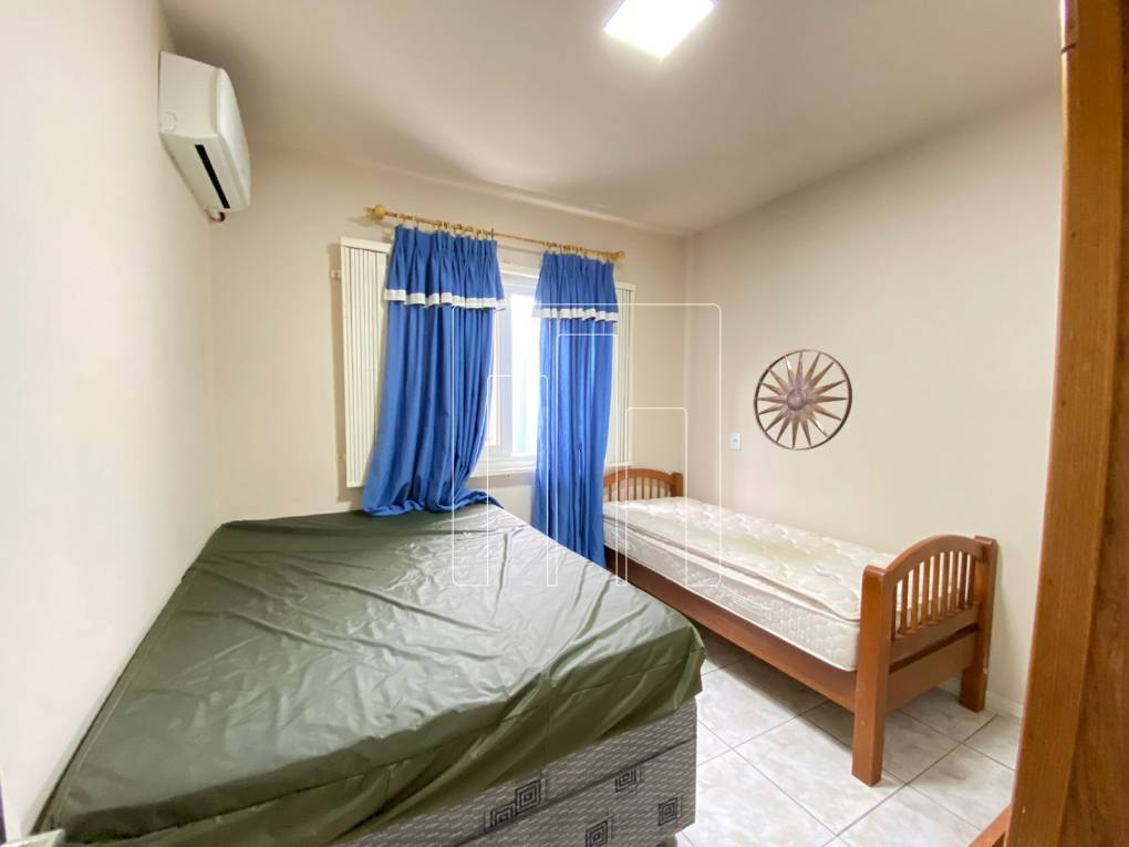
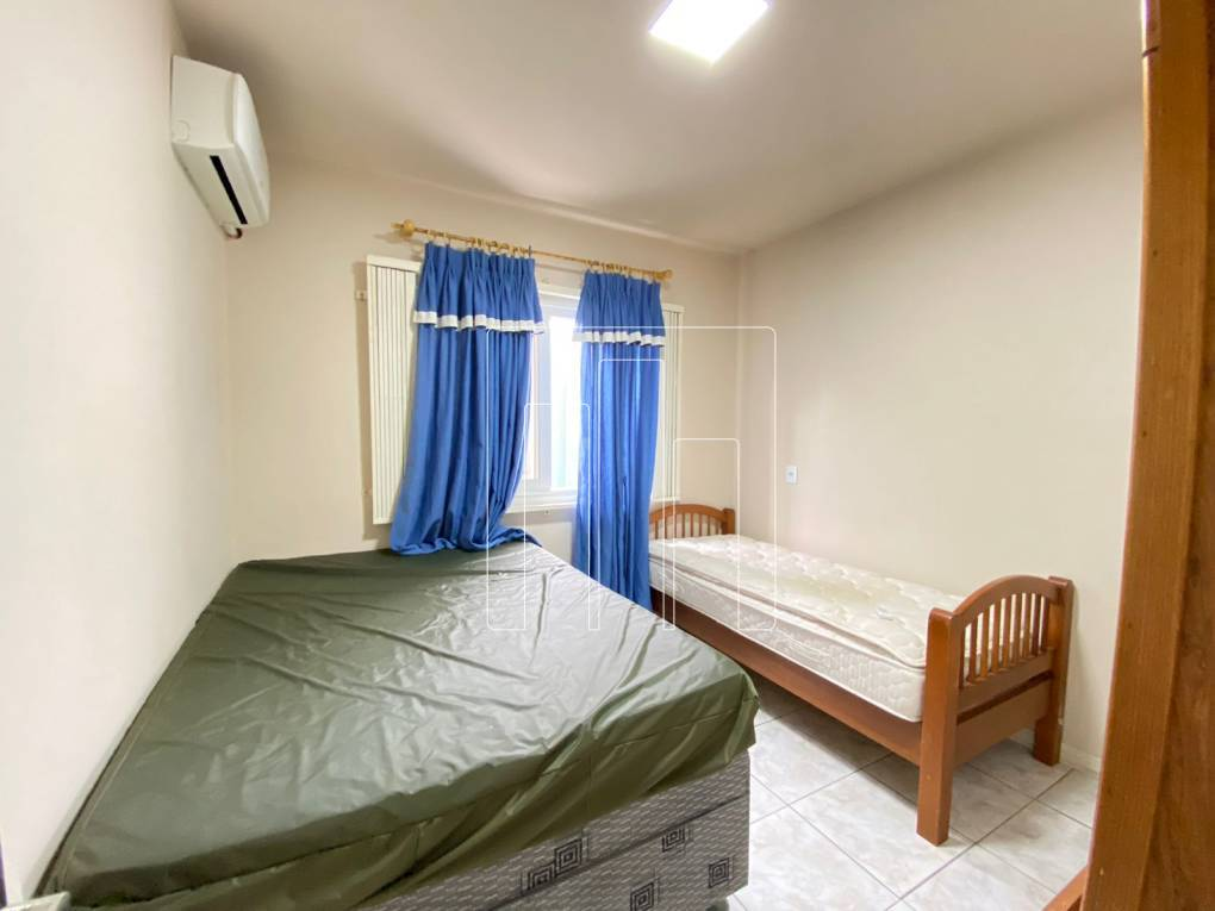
- wall art (797, 400)
